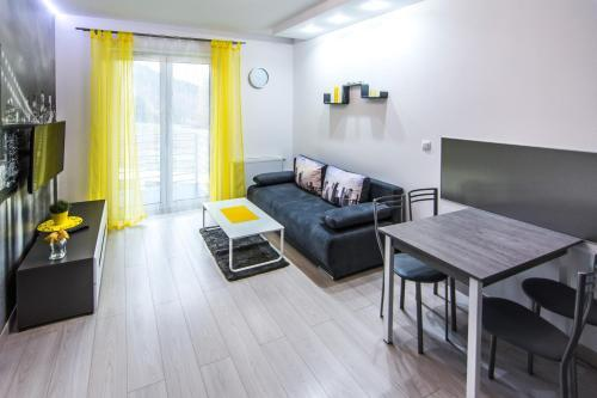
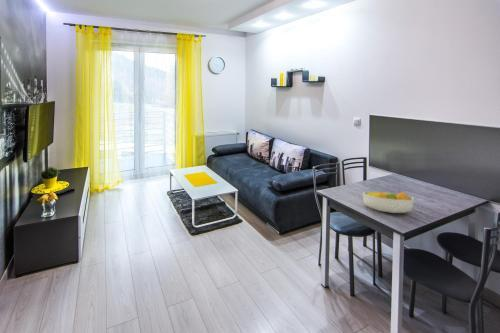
+ fruit bowl (387, 199)
